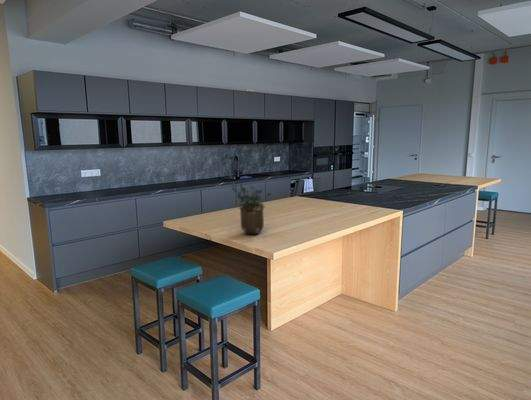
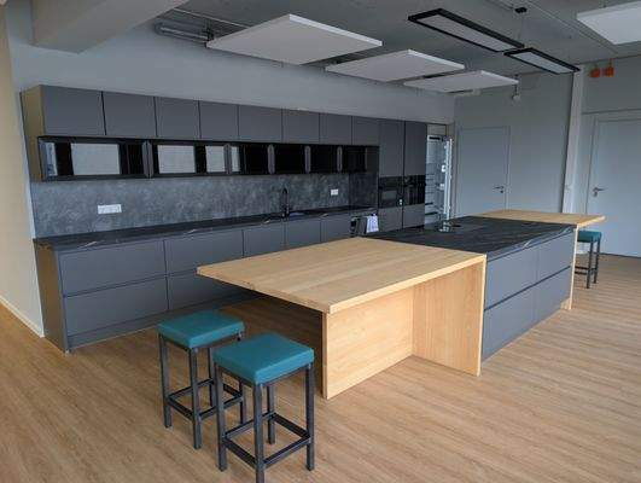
- potted plant (249, 204)
